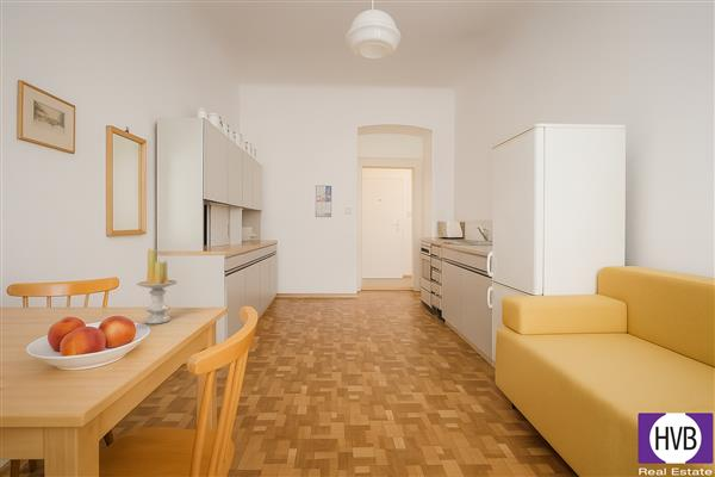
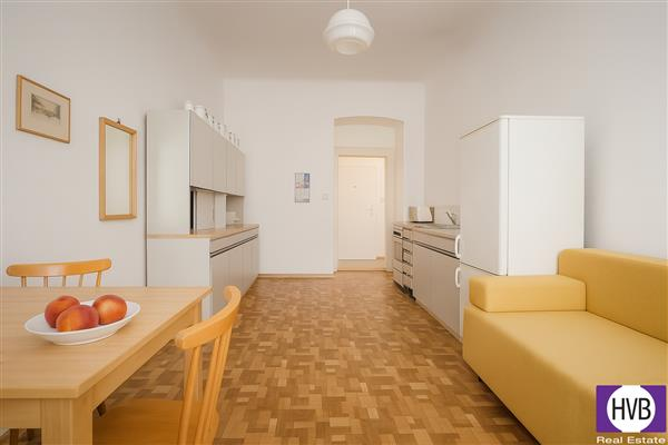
- candle (157, 285)
